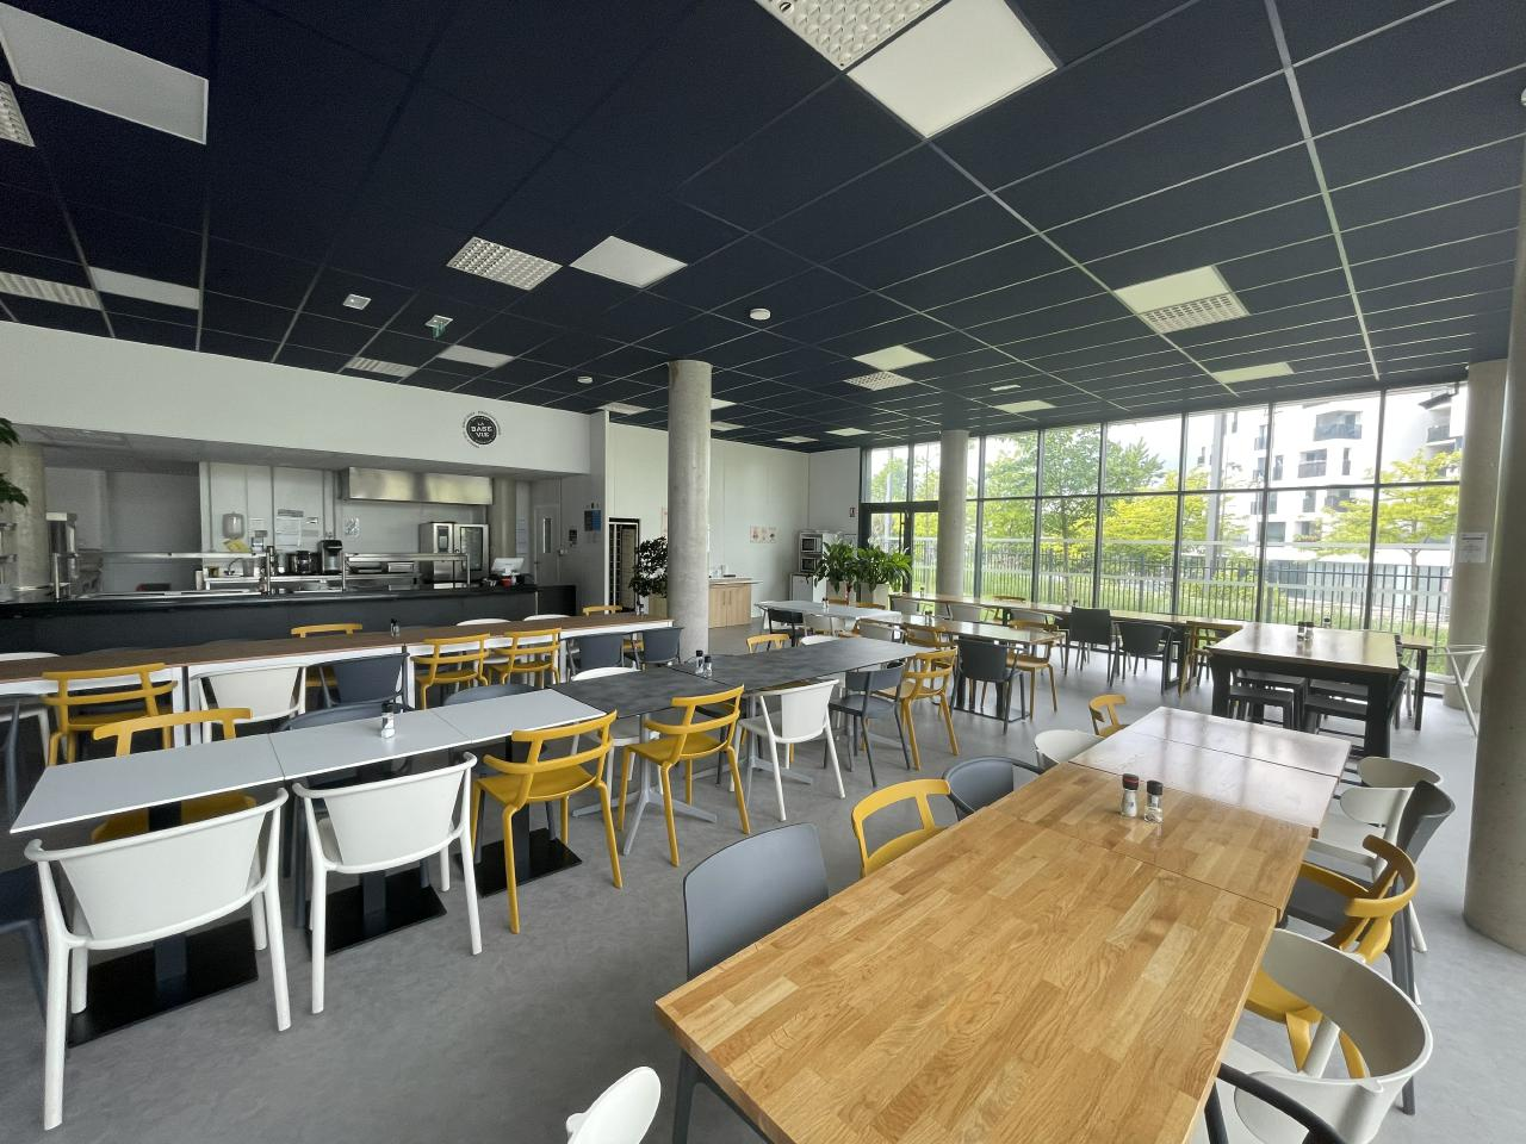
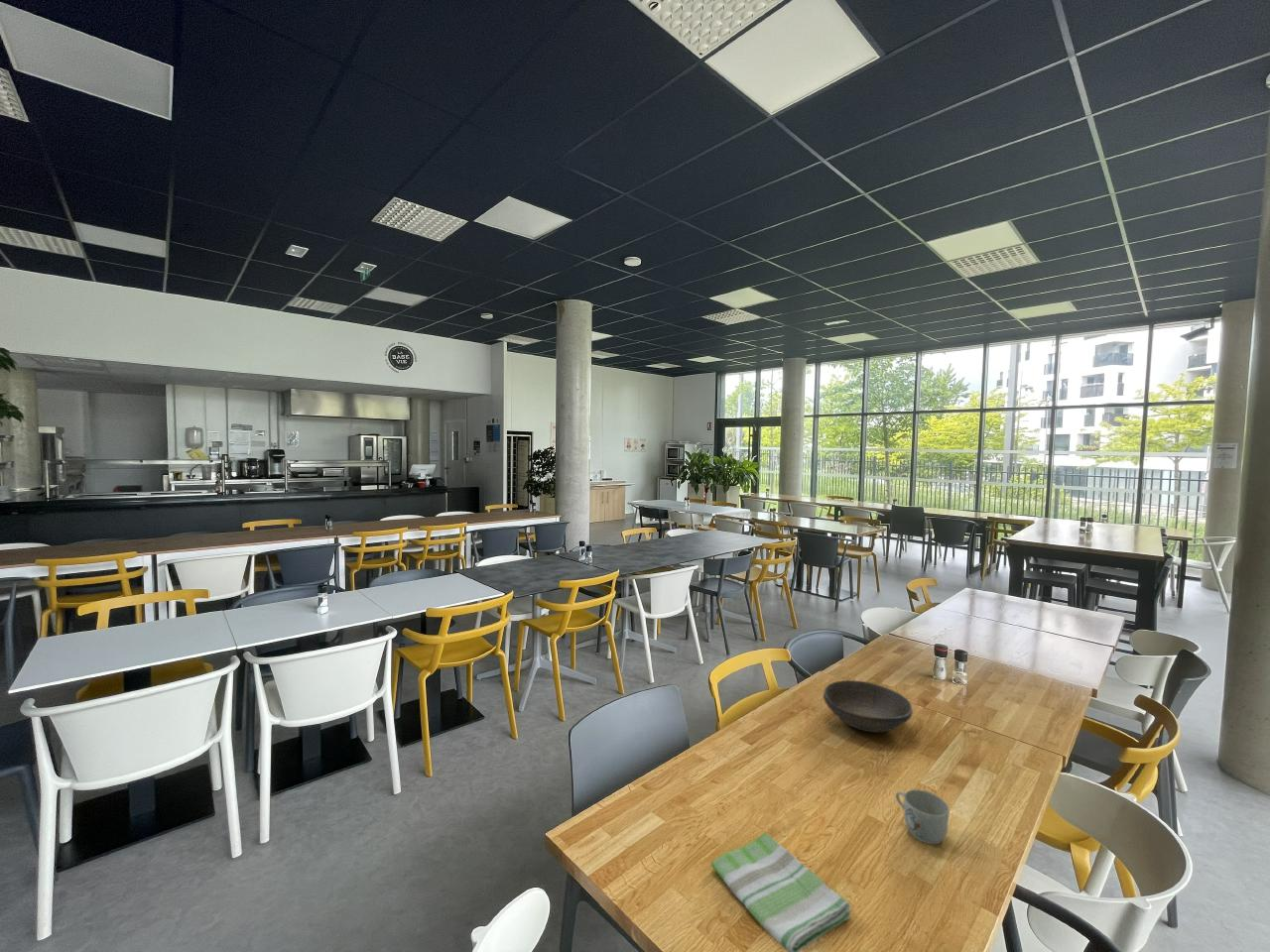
+ mug (920, 814)
+ dish towel (777, 884)
+ bowl (866, 710)
